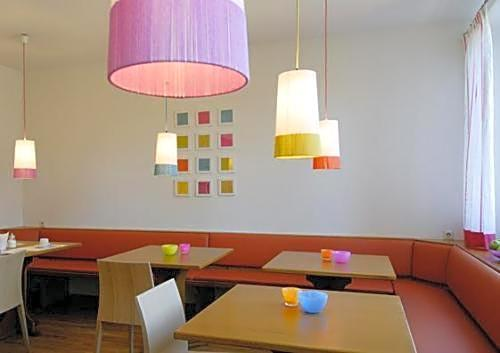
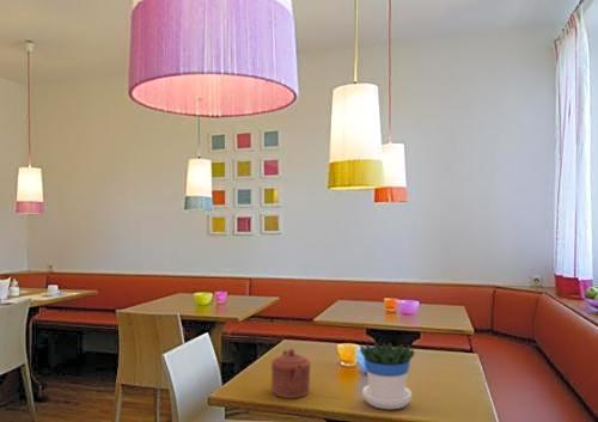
+ flowerpot (386, 375)
+ teapot (291, 369)
